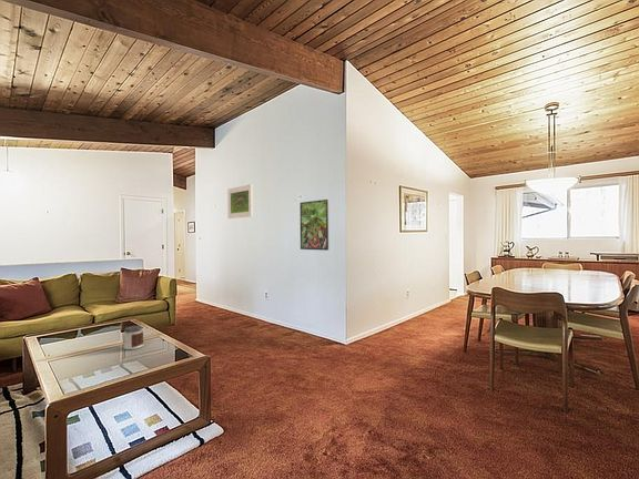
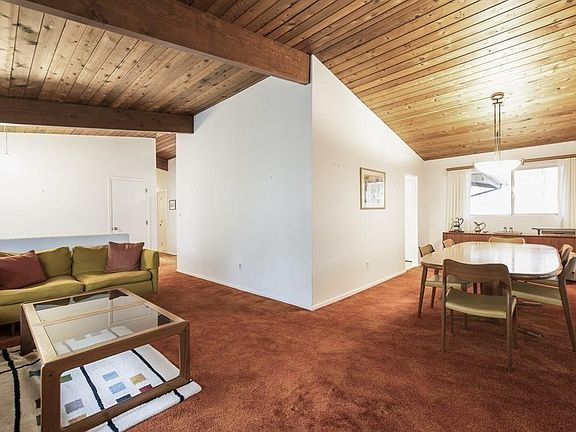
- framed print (313, 225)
- jar (133, 337)
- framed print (240, 202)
